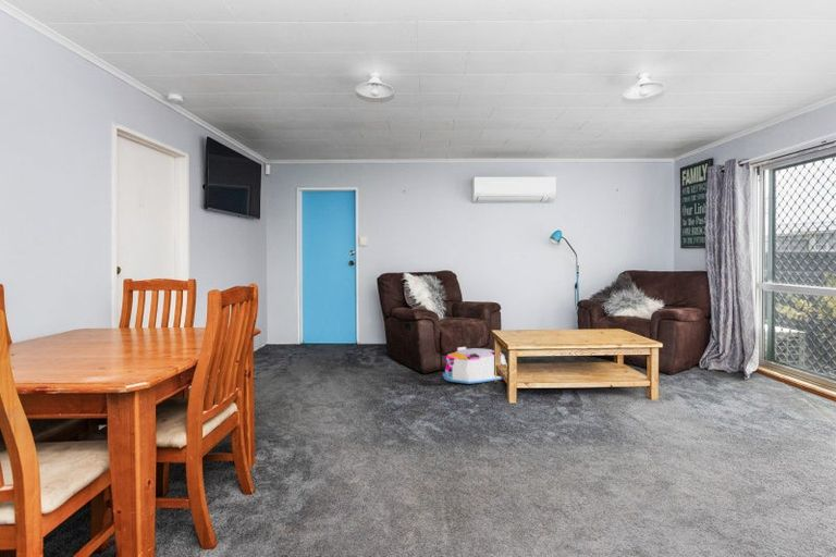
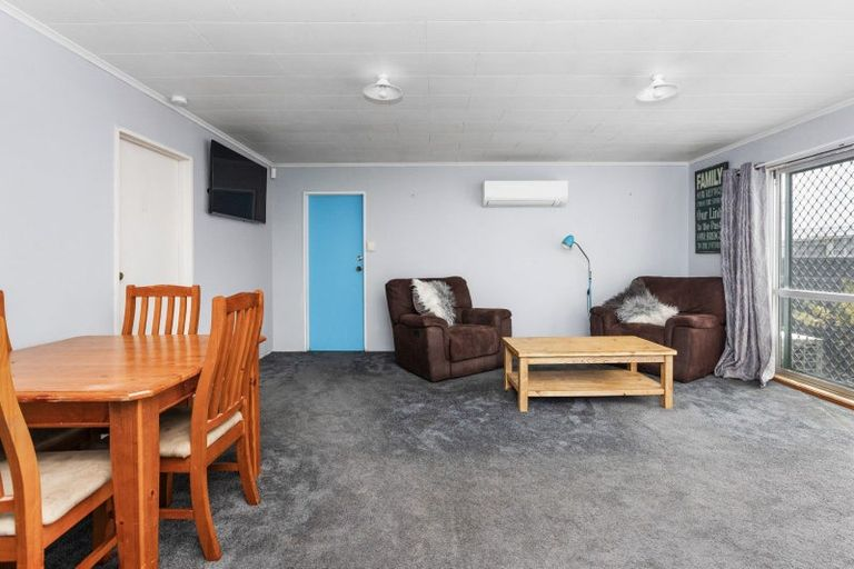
- storage bin (475, 362)
